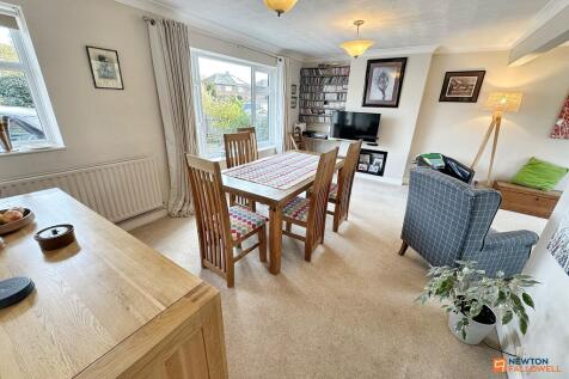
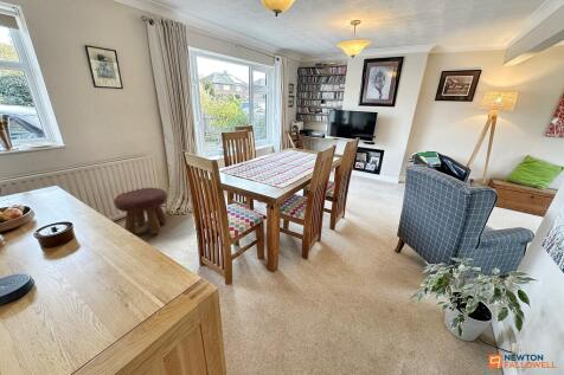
+ footstool (143, 211)
